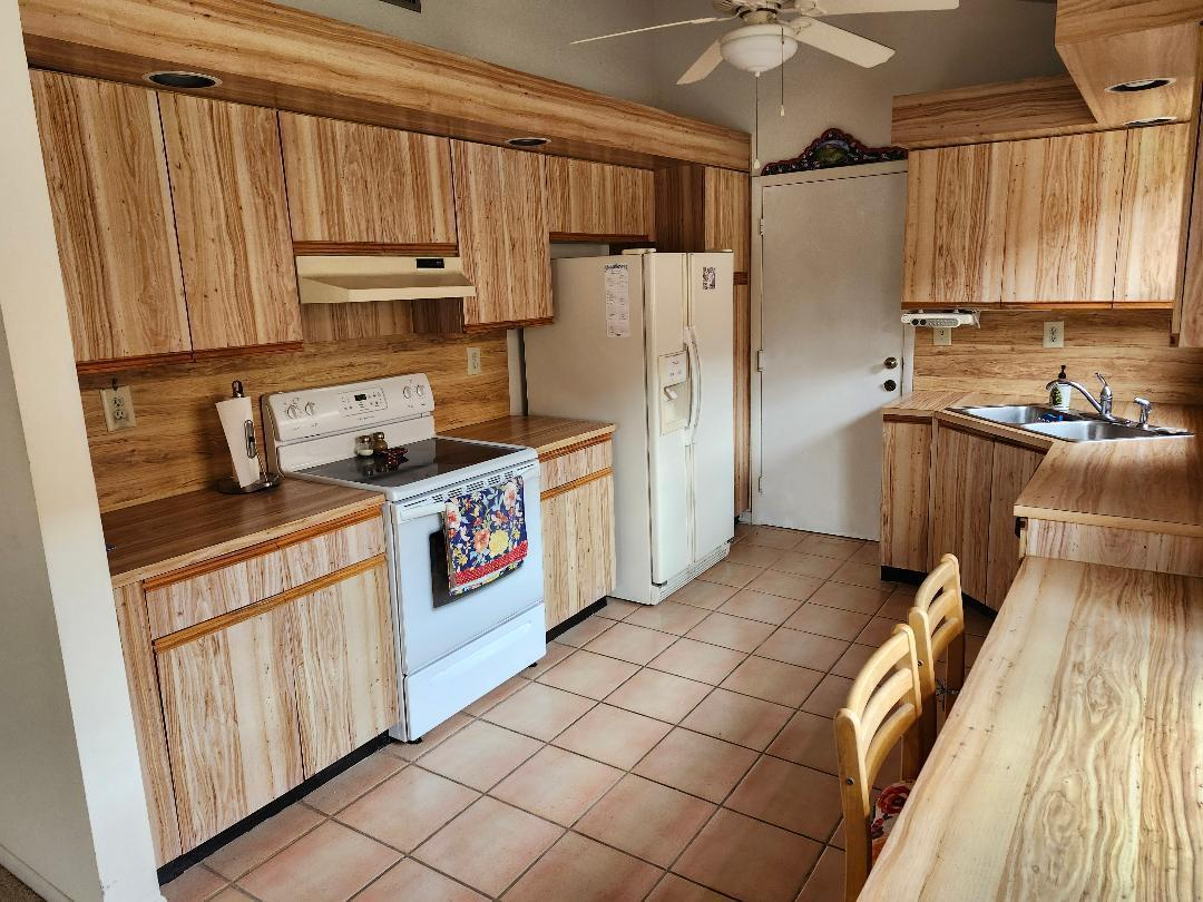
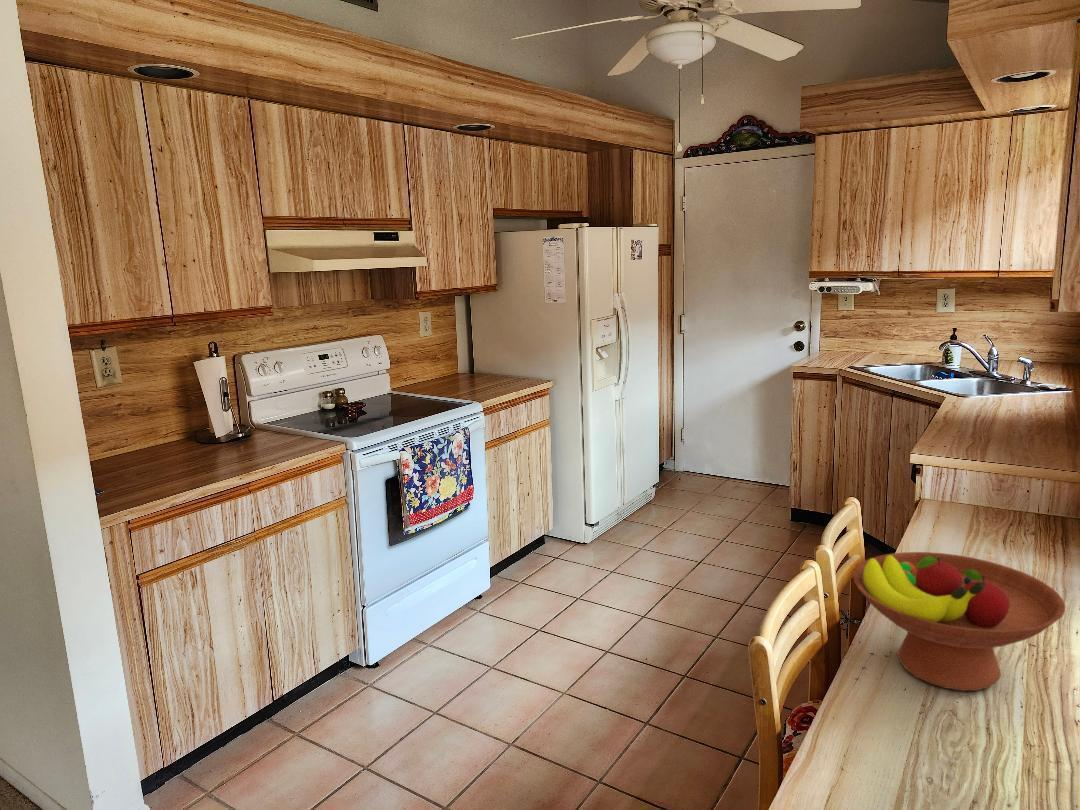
+ fruit bowl (951, 612)
